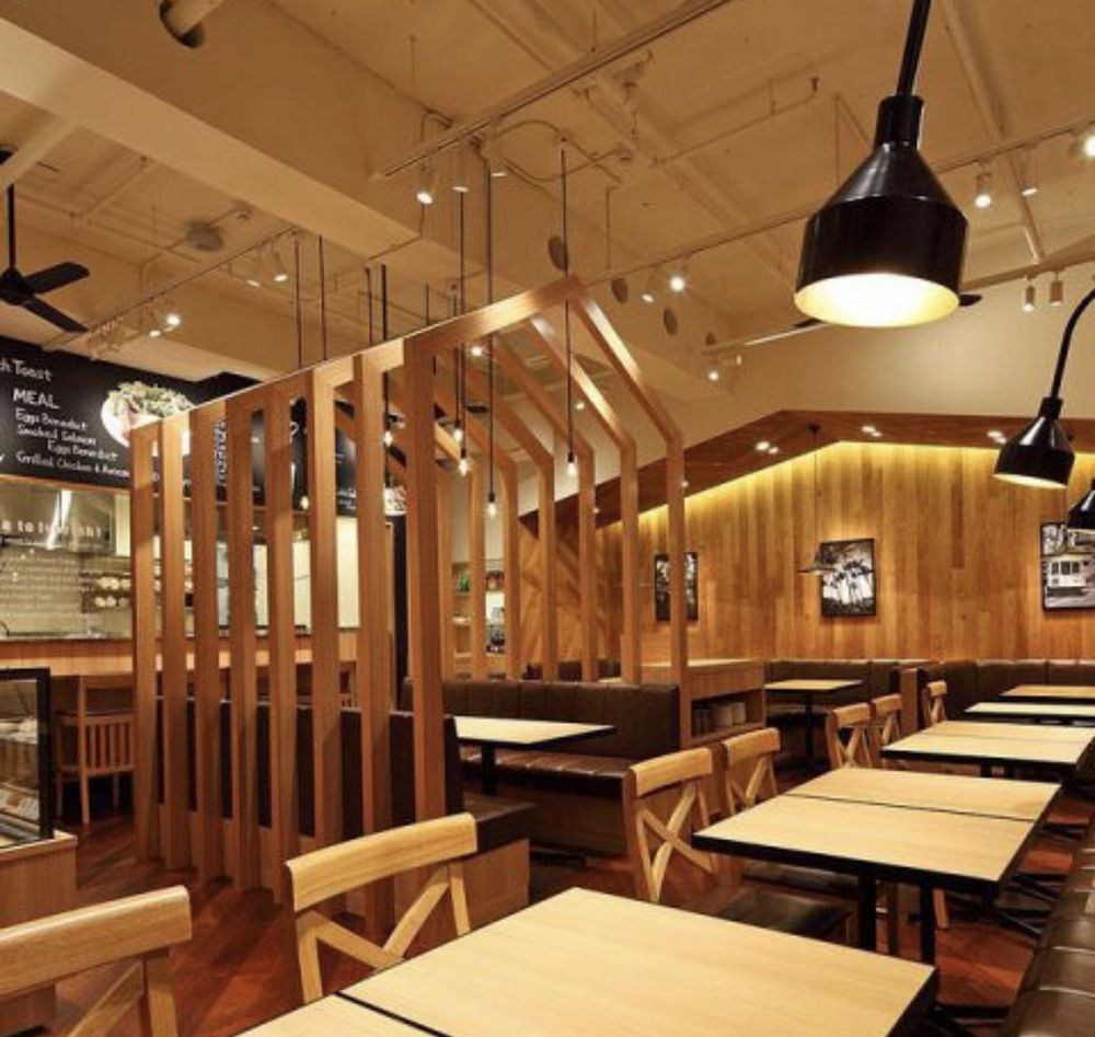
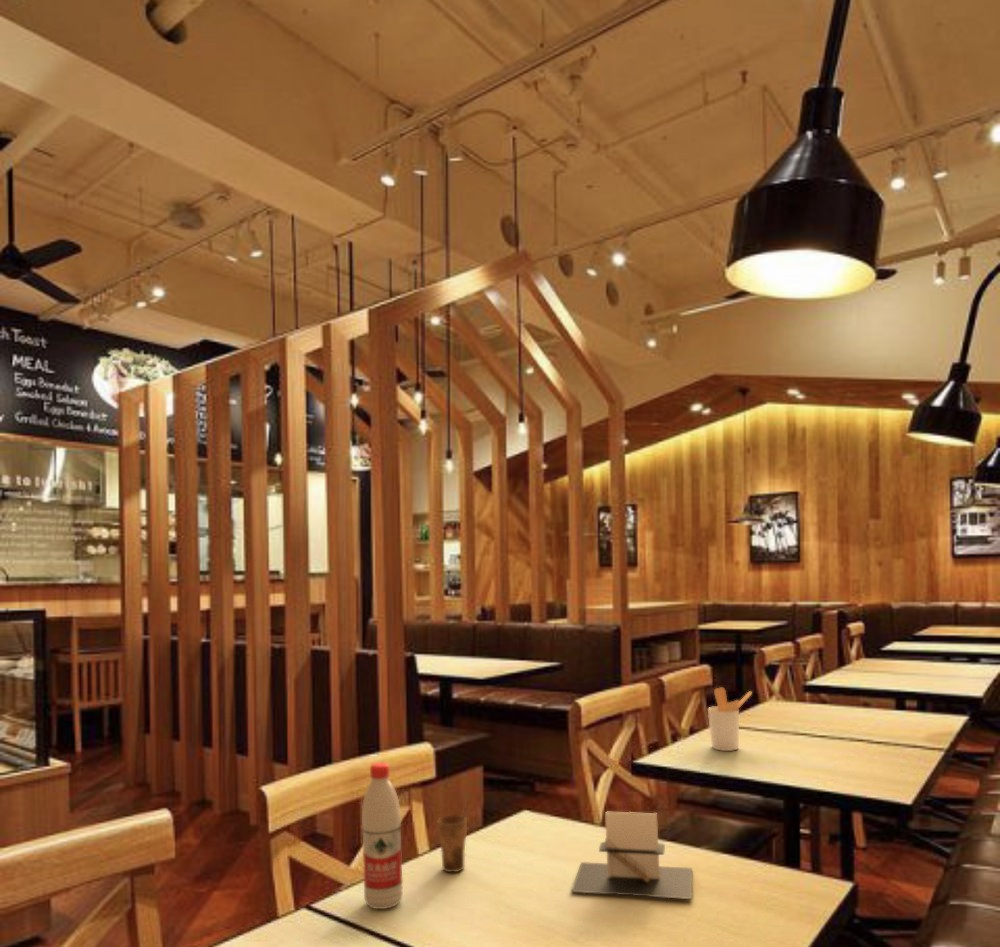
+ water bottle (381, 832)
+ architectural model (632, 847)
+ cup (452, 837)
+ utensil holder (731, 718)
